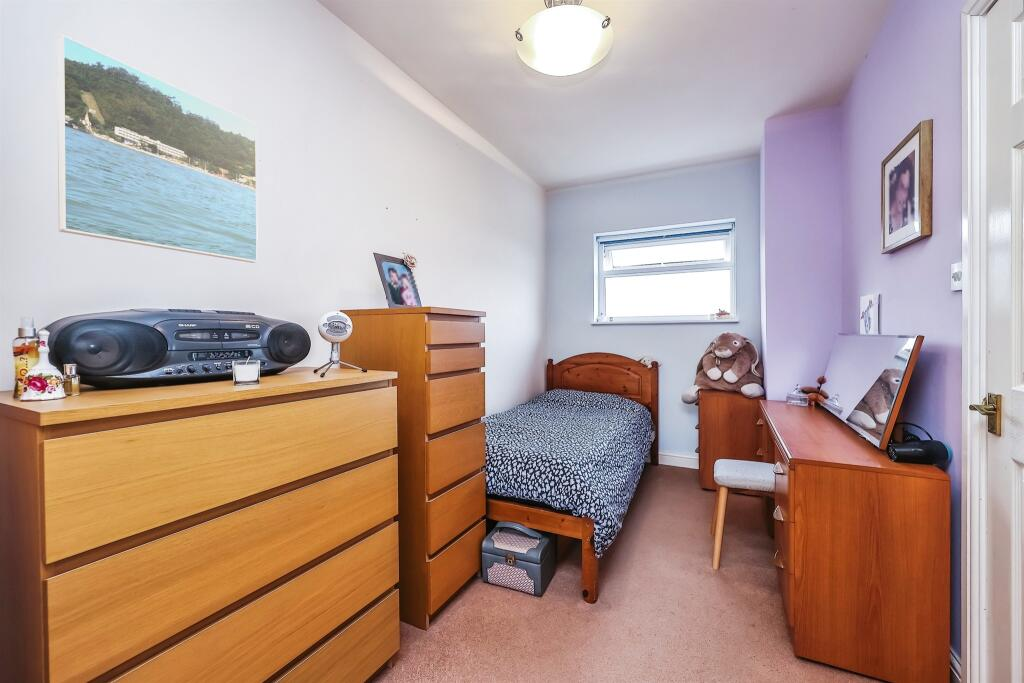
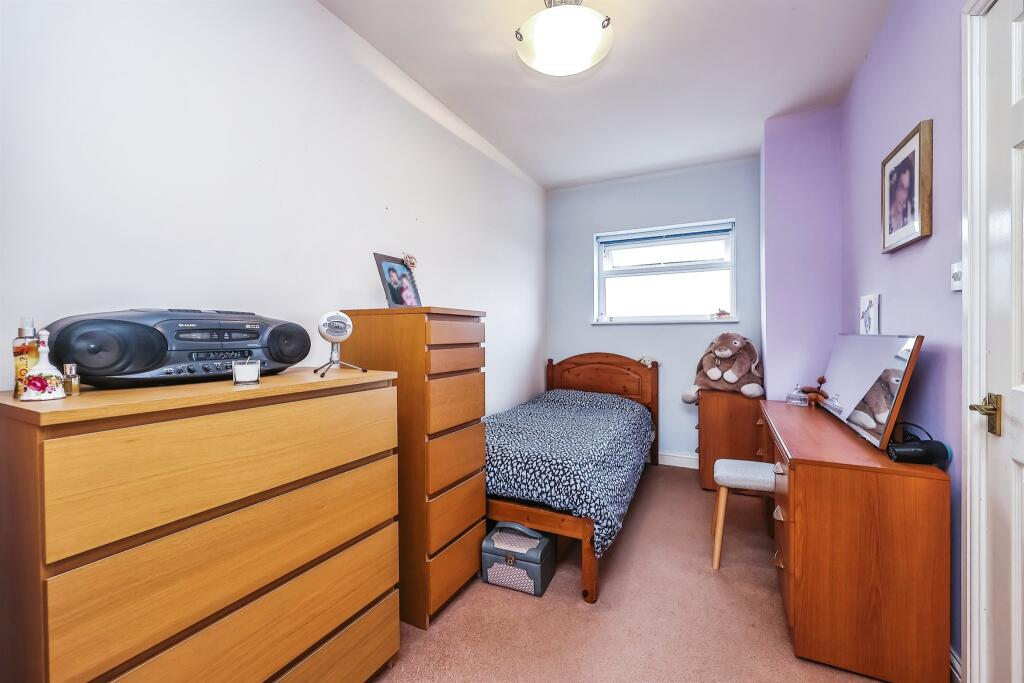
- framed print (174, 168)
